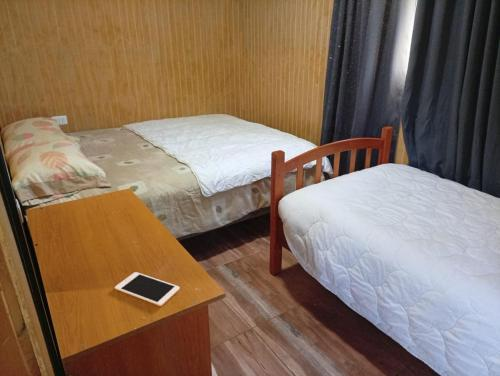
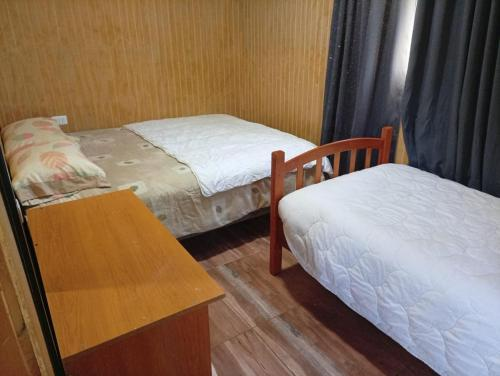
- cell phone (147, 287)
